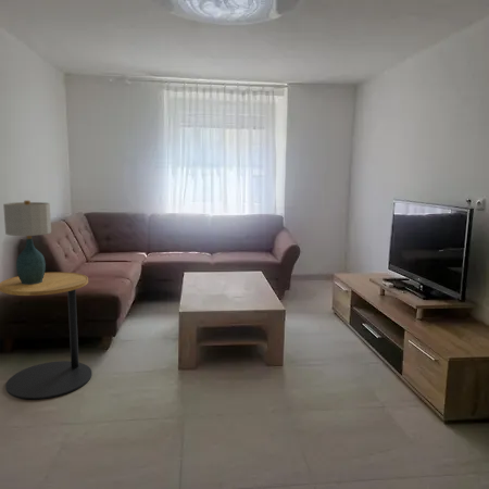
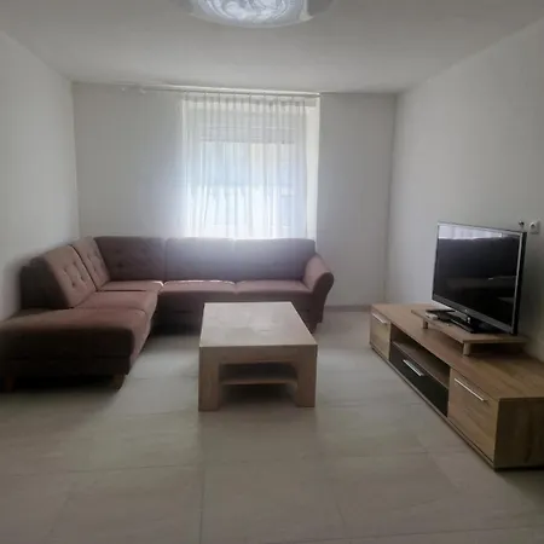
- table lamp (29, 240)
- side table (70, 330)
